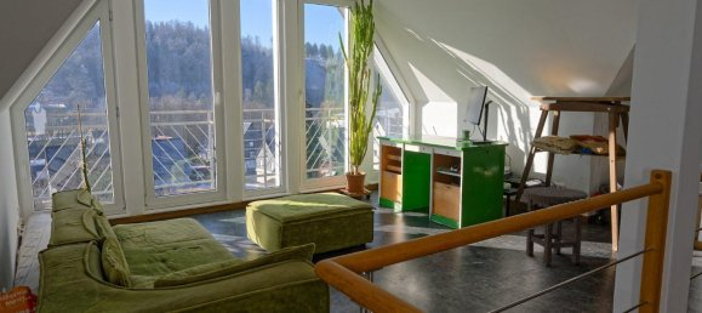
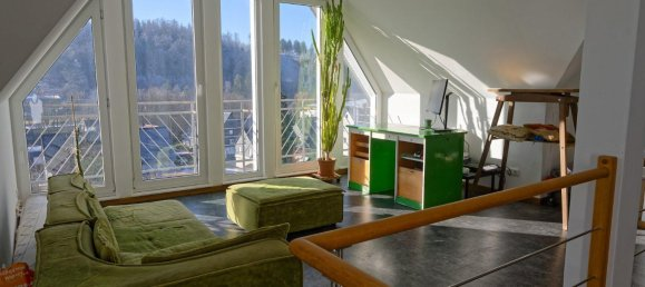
- stool (554, 226)
